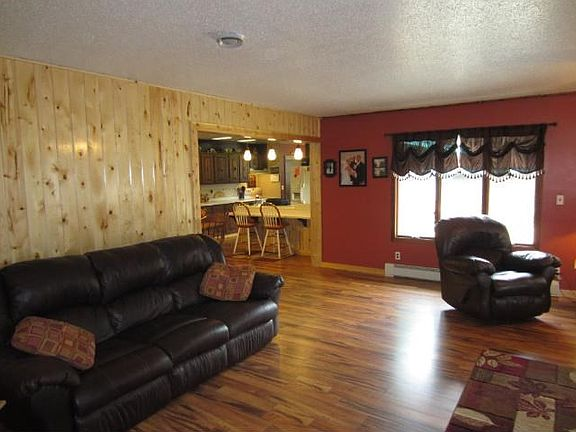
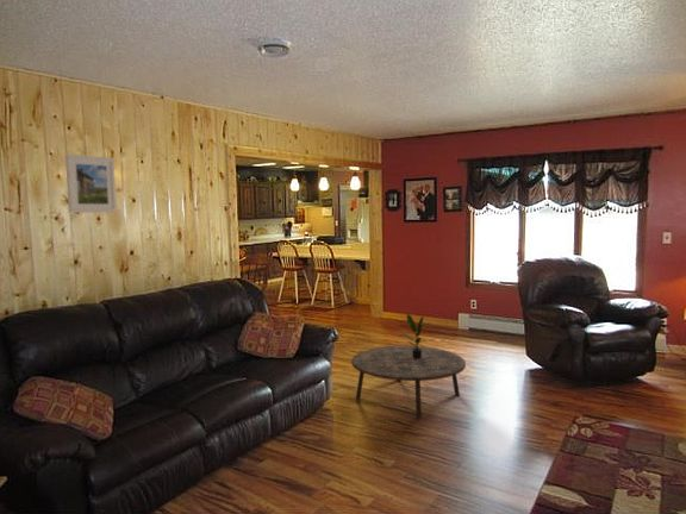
+ potted plant (416, 337)
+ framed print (92, 184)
+ coffee table (407, 378)
